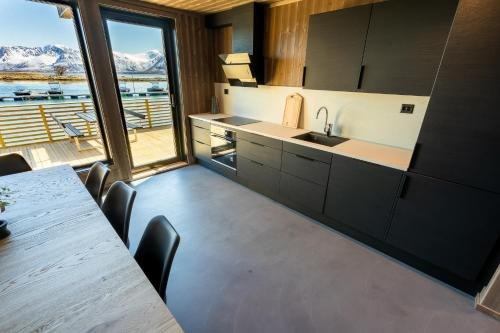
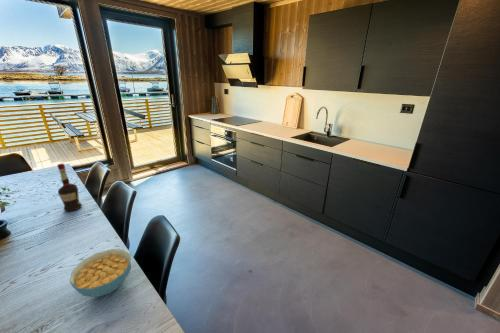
+ liquor (67, 186)
+ cereal bowl (104, 276)
